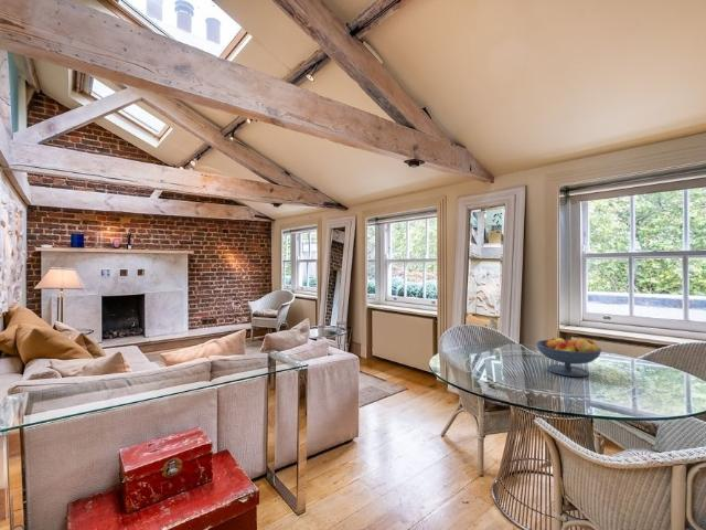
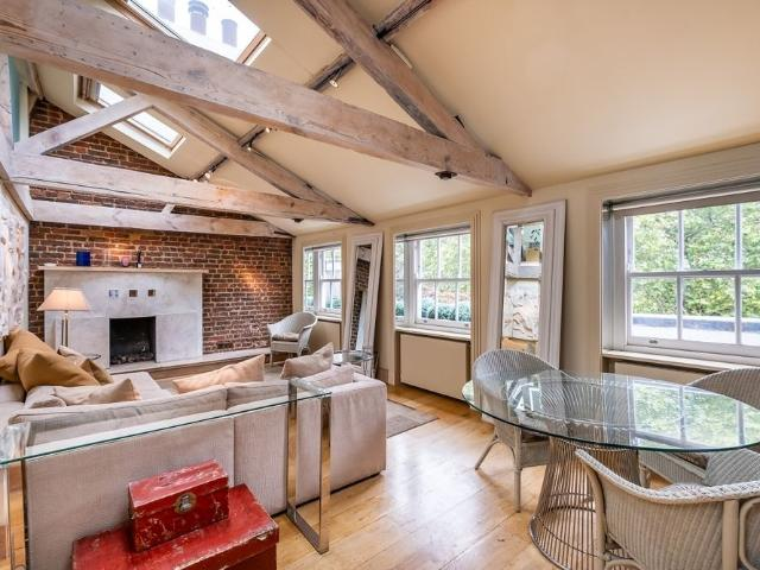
- fruit bowl (567, 353)
